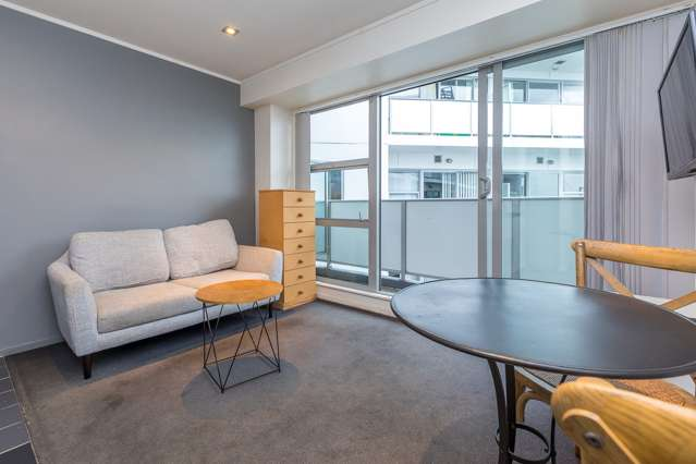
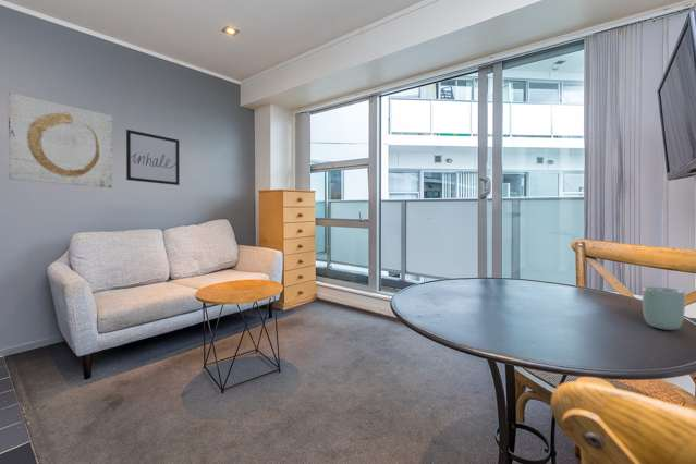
+ wall art (154, 158)
+ wall art (64, 145)
+ cup (662, 308)
